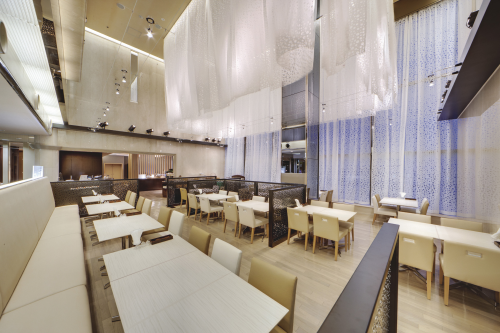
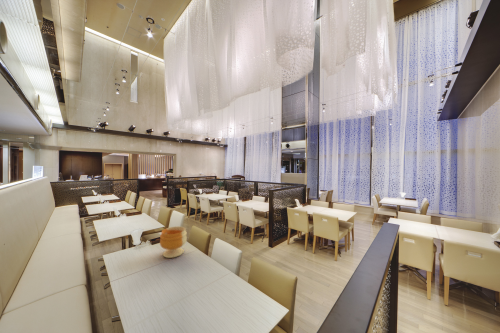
+ footed bowl (173, 241)
